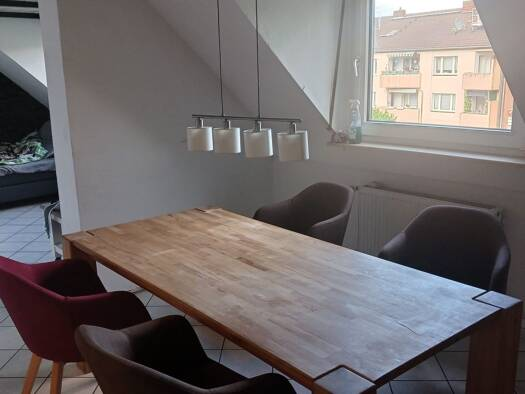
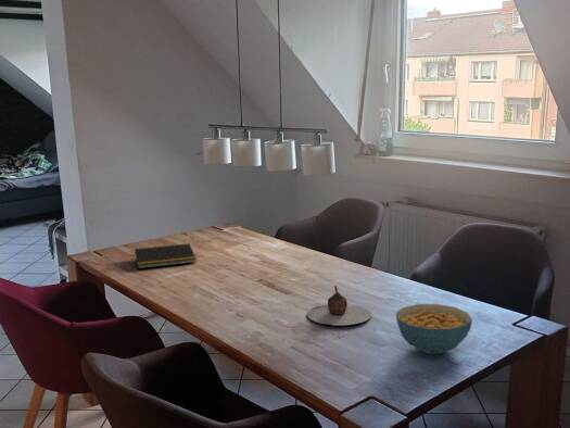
+ teapot (339, 301)
+ notepad (165, 255)
+ cereal bowl (432, 332)
